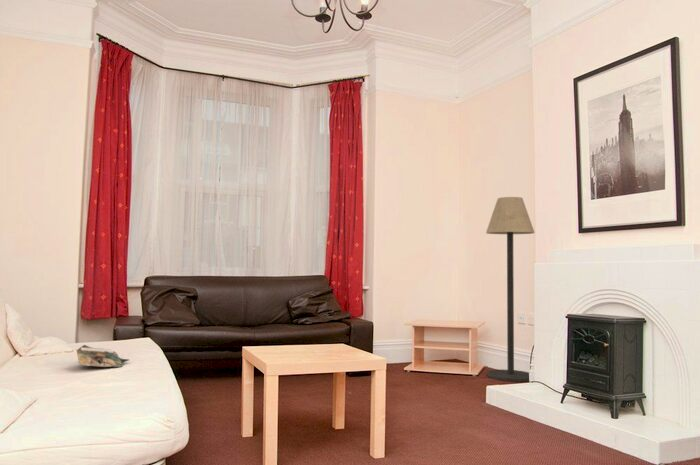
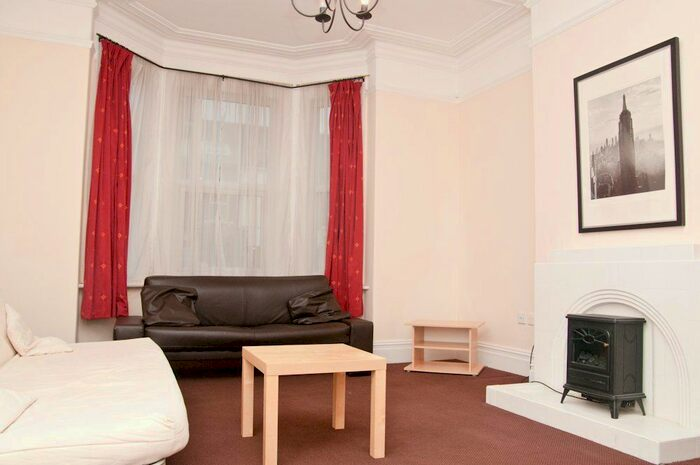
- magazine (100, 355)
- floor lamp (510, 286)
